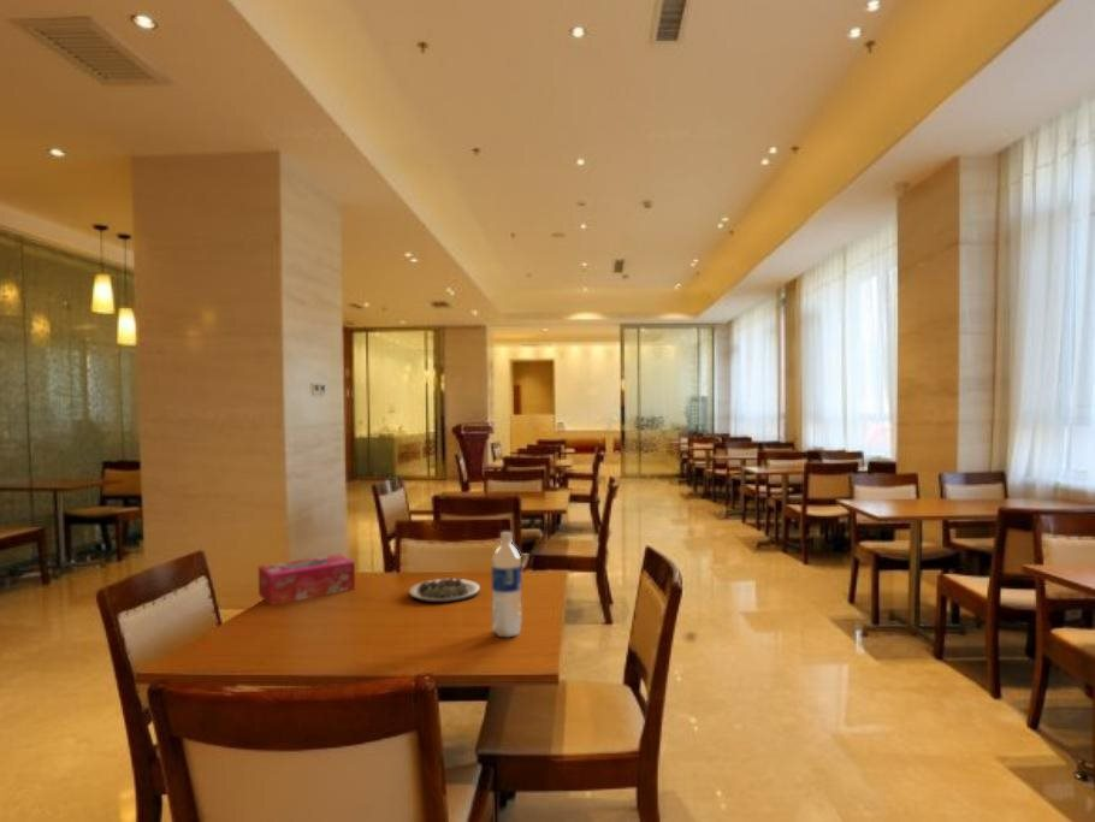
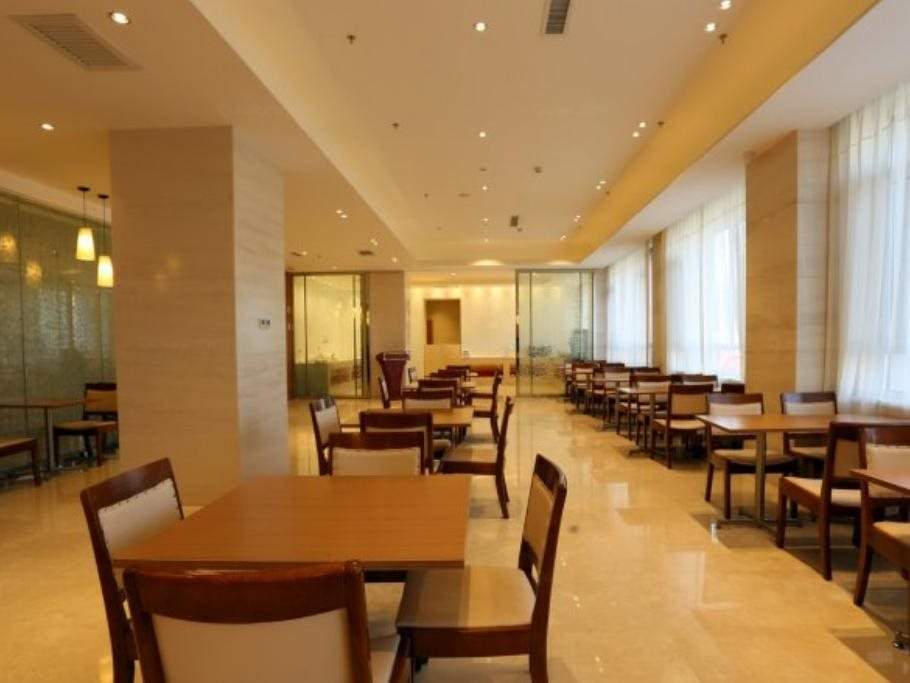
- water bottle (507, 583)
- plate (444, 587)
- tissue box (307, 578)
